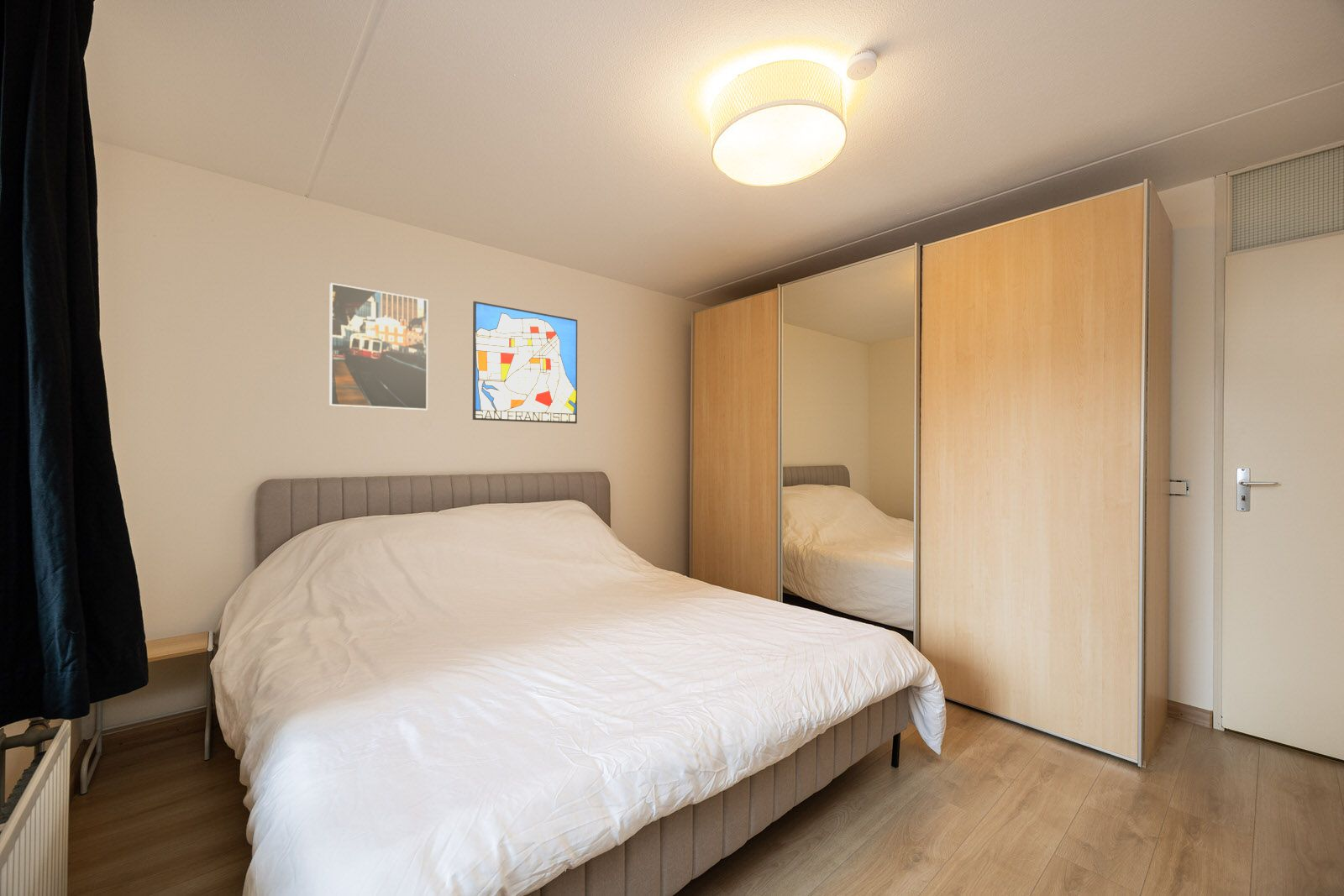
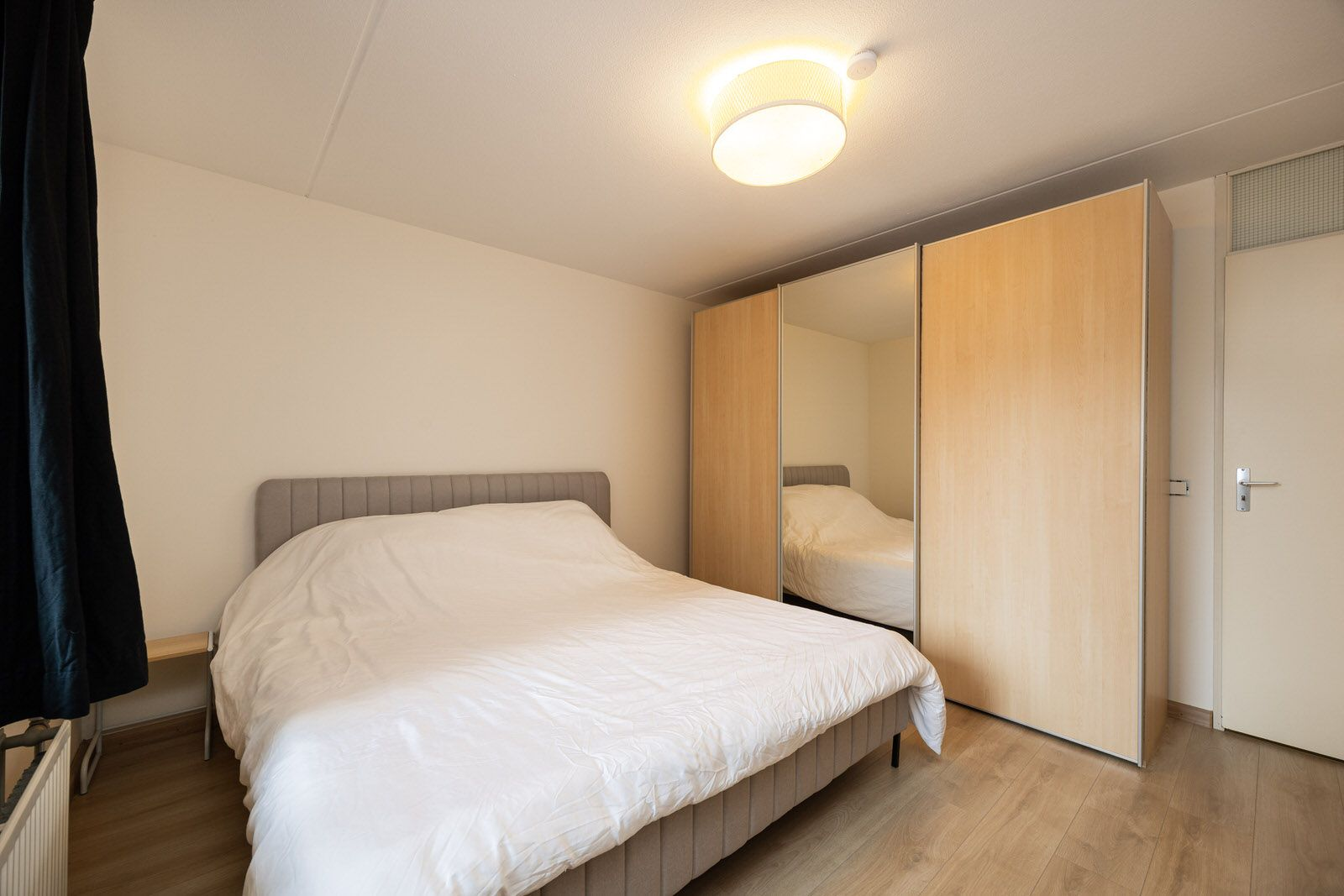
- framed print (381, 349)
- wall art (528, 366)
